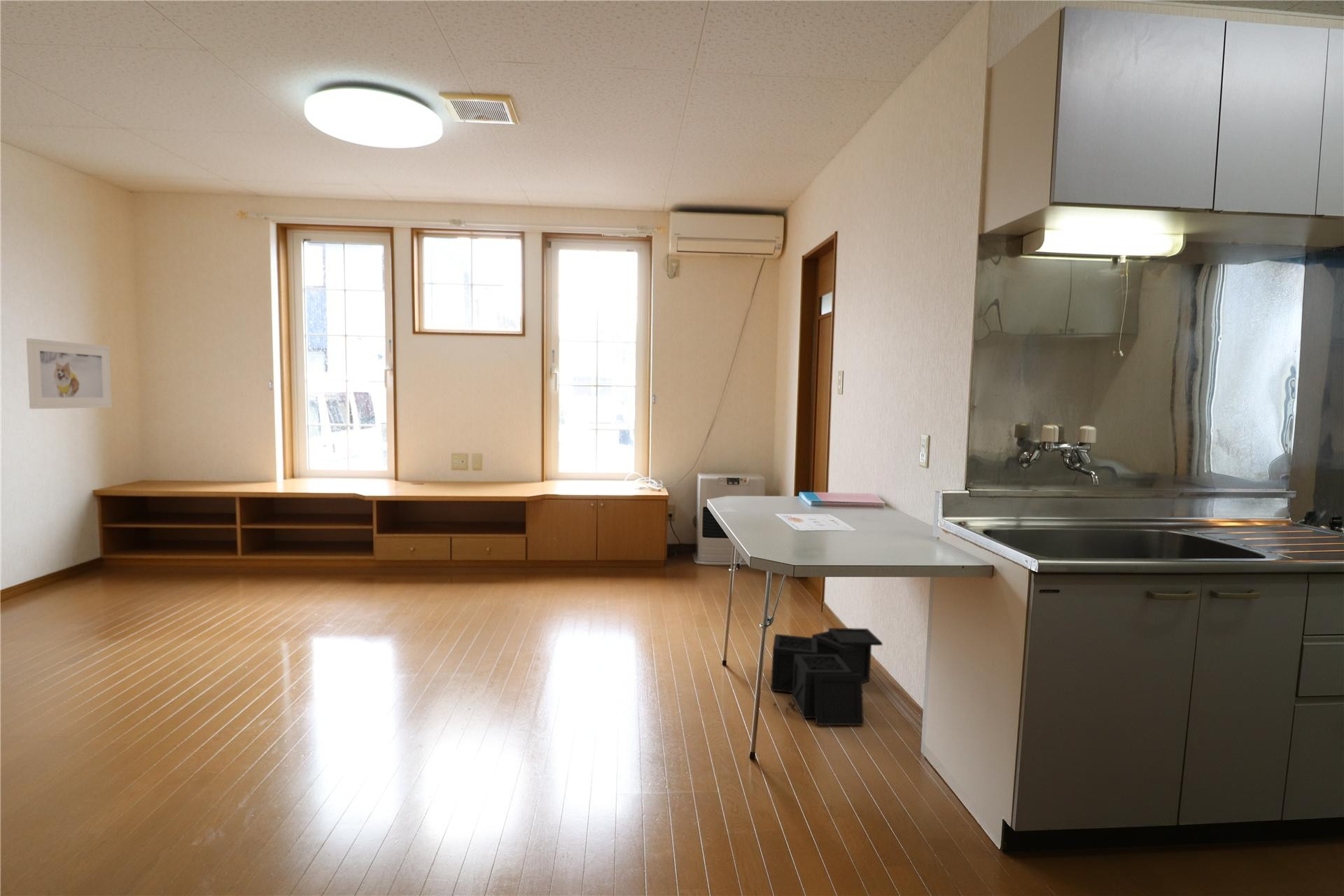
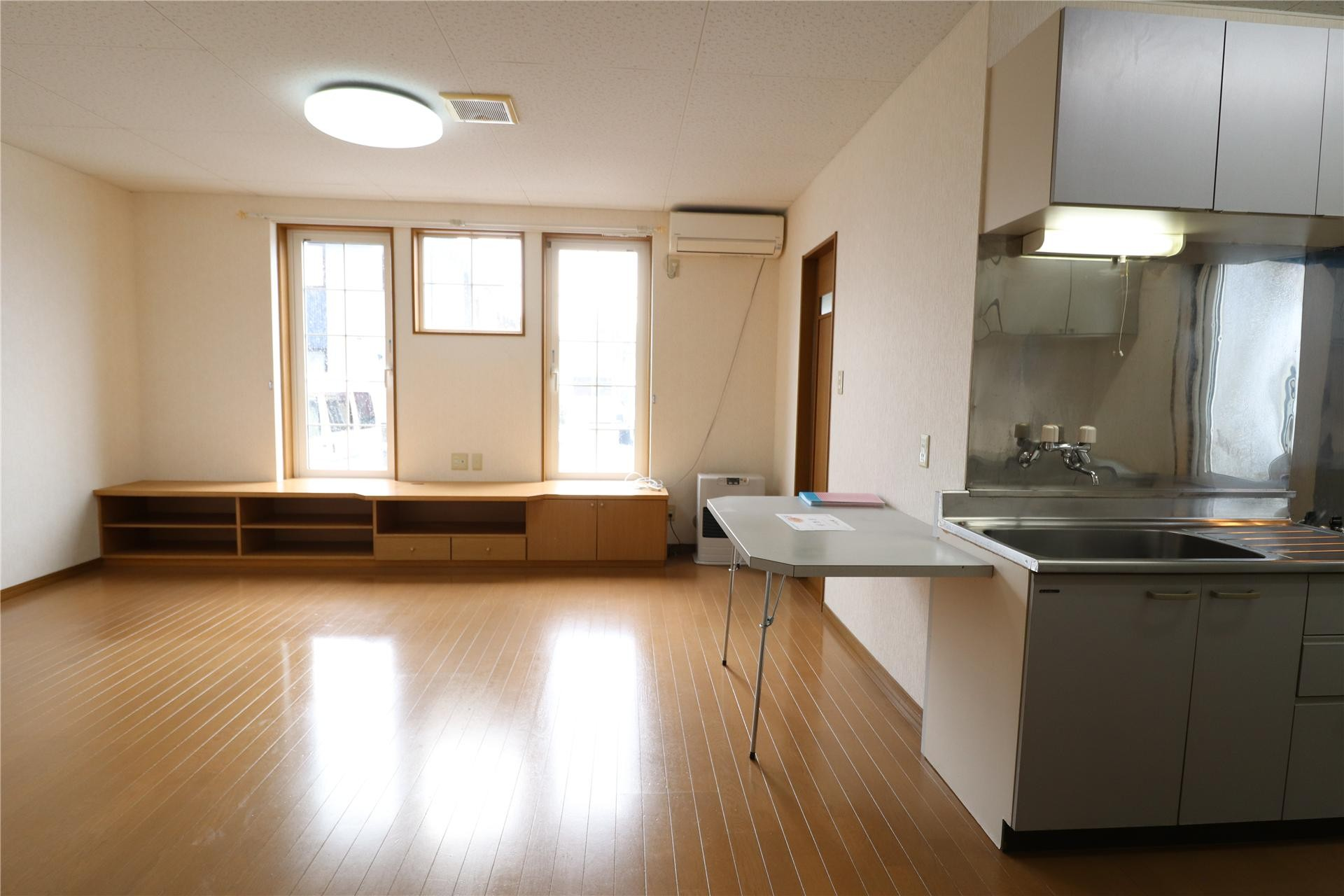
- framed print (72, 375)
- storage bin (827, 671)
